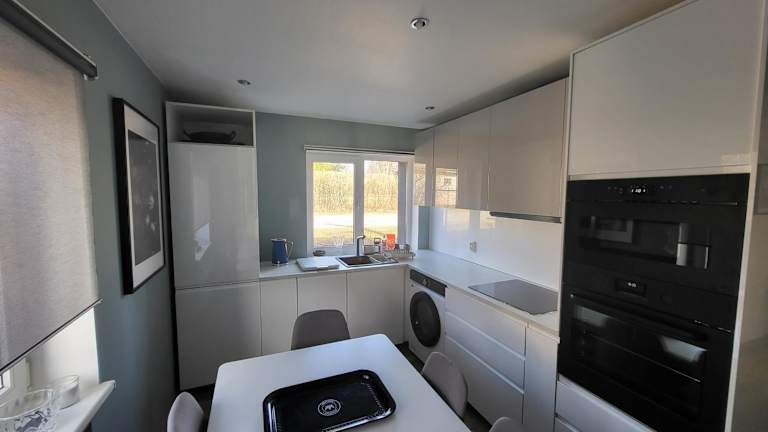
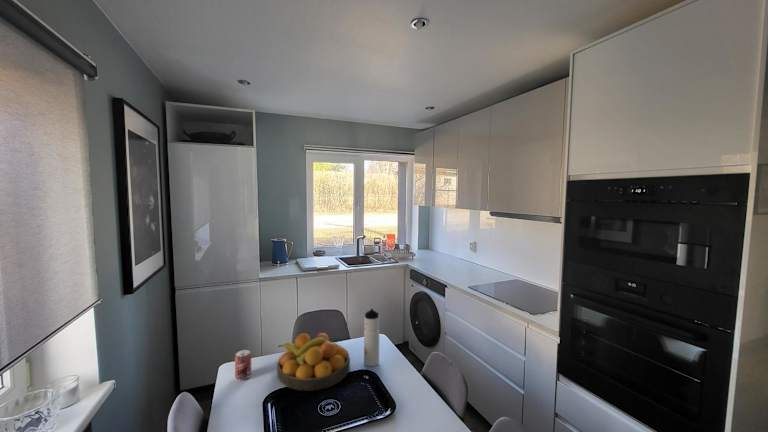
+ water bottle (371, 335)
+ fruit bowl (314, 354)
+ beverage can (243, 364)
